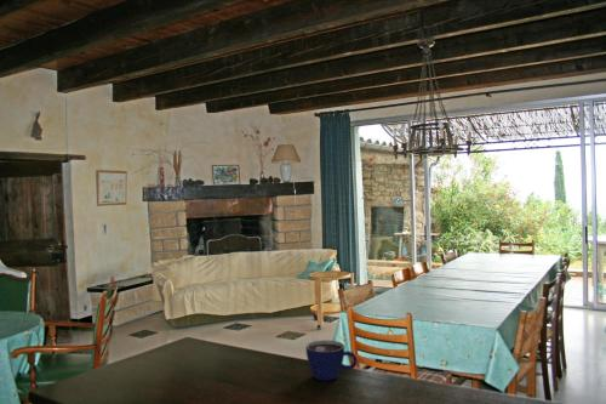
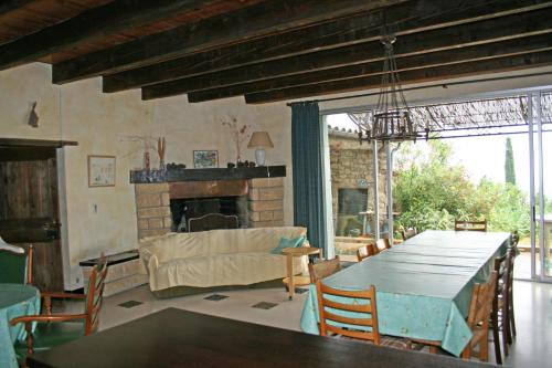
- cup (332, 360)
